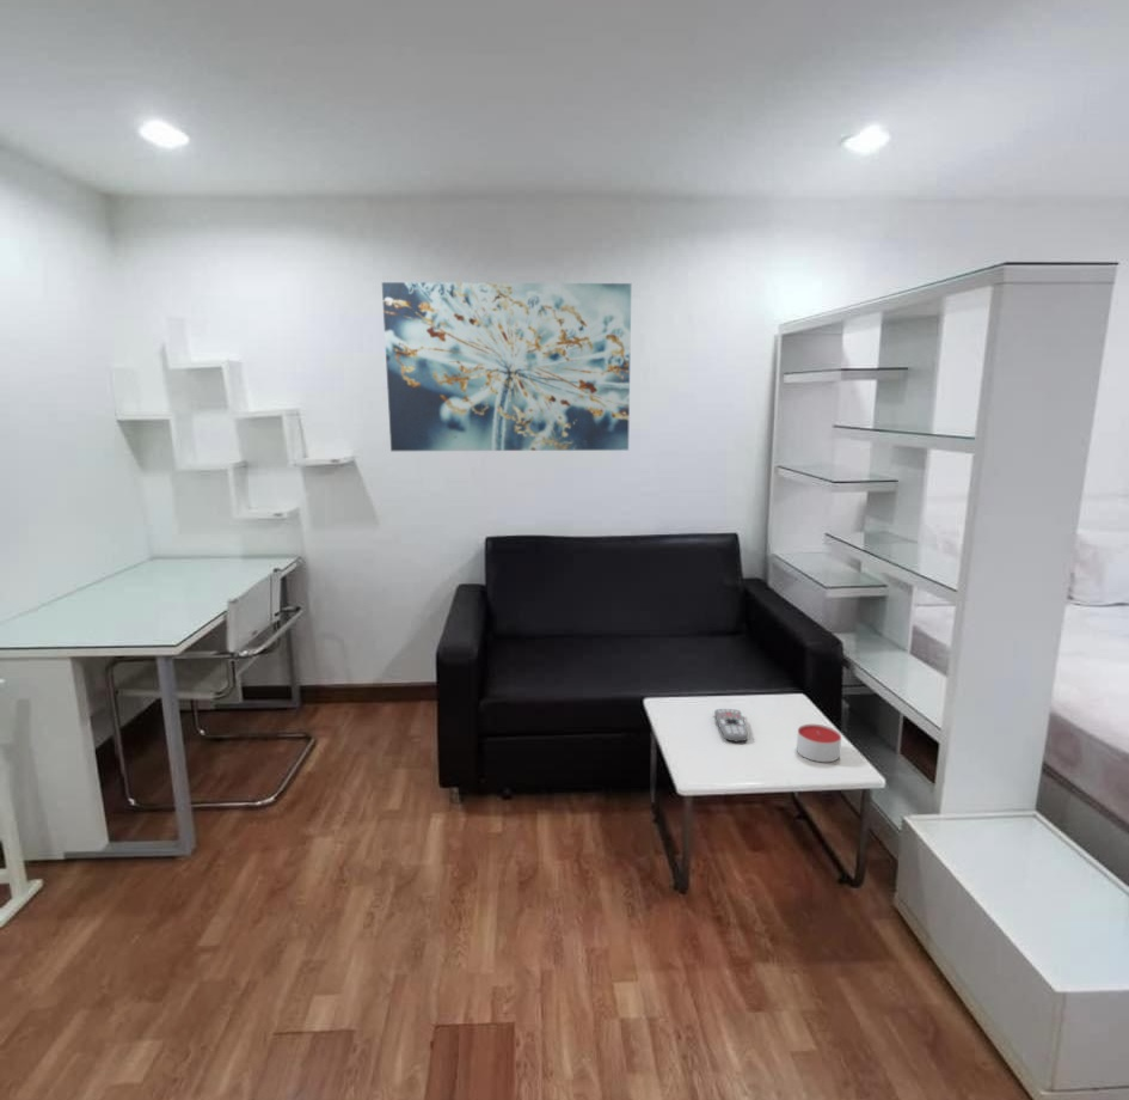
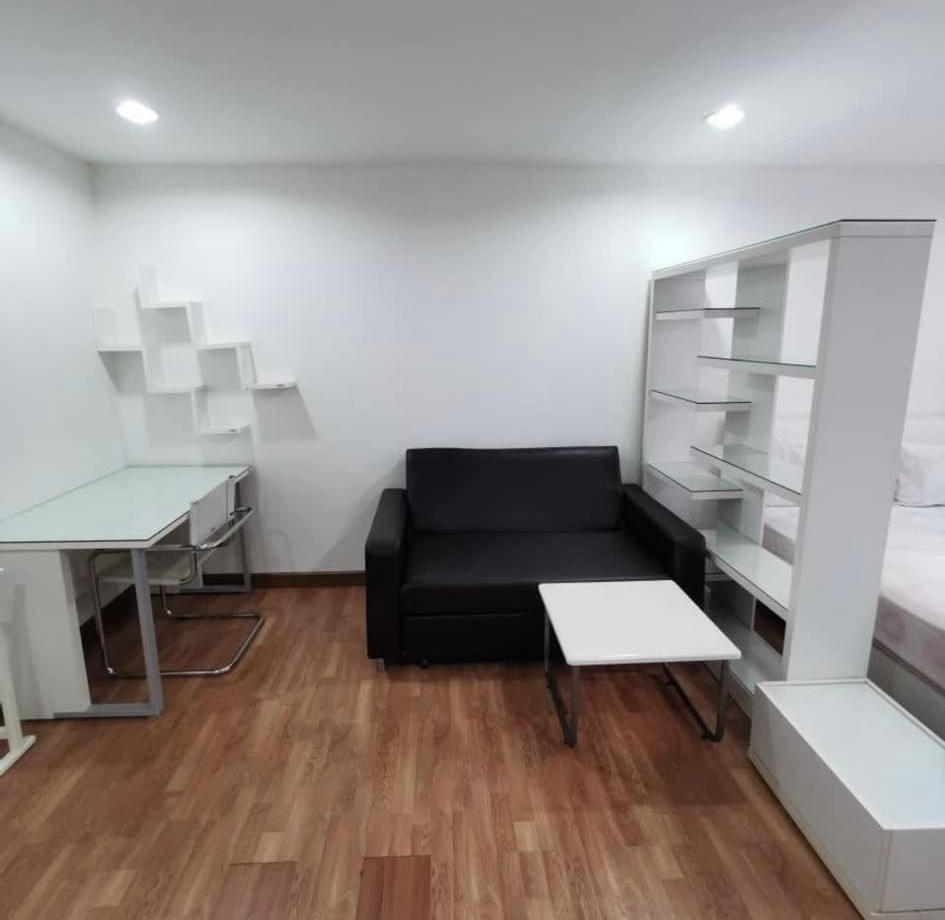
- remote control (731, 725)
- wall art (509, 368)
- candle (818, 741)
